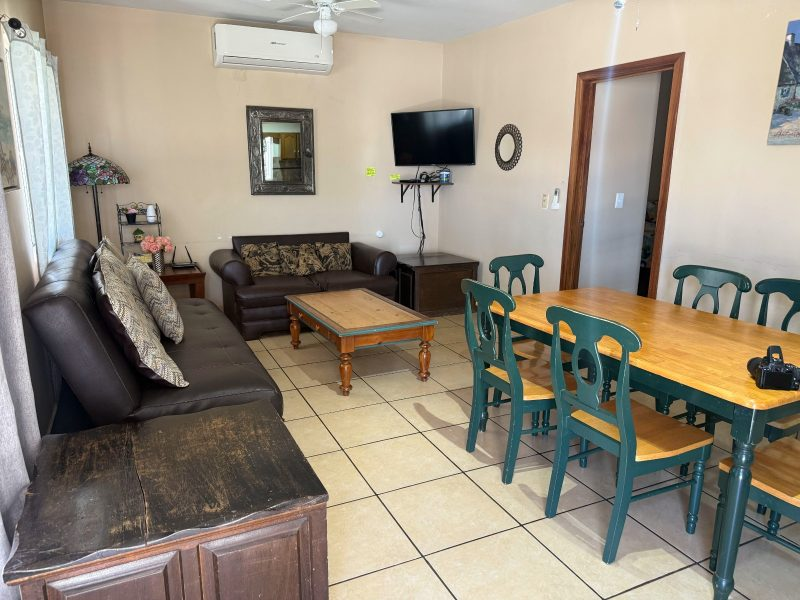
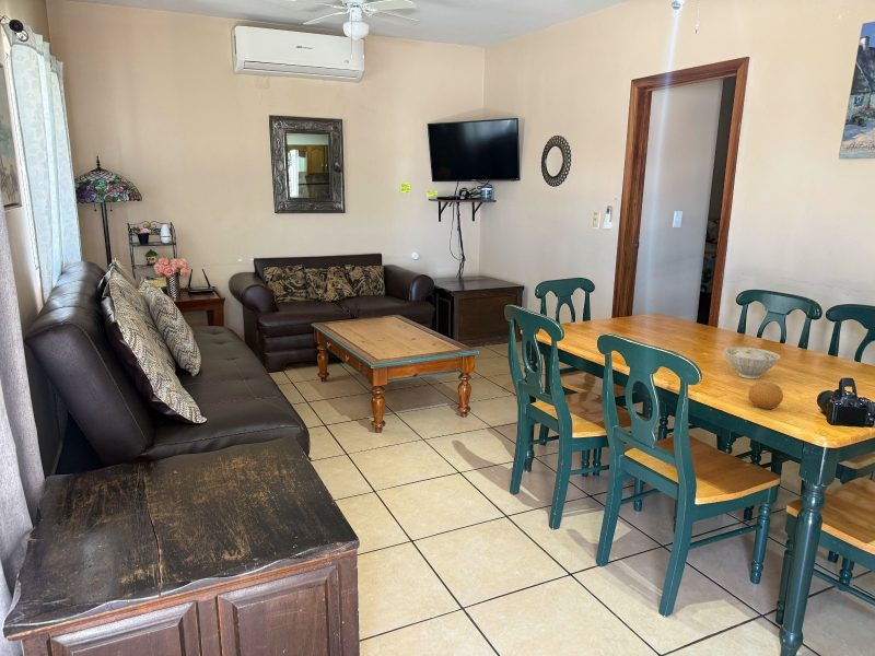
+ bowl (750, 363)
+ fruit (766, 395)
